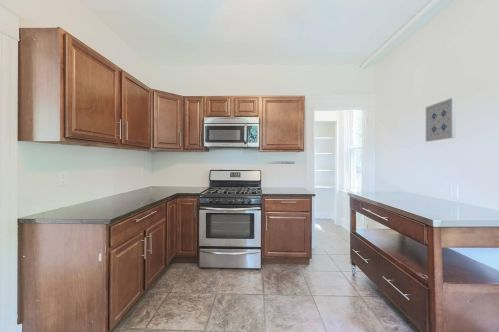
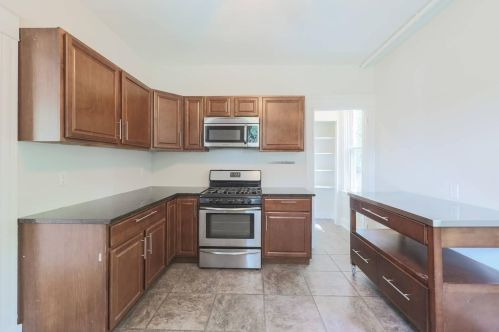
- wall art (439, 121)
